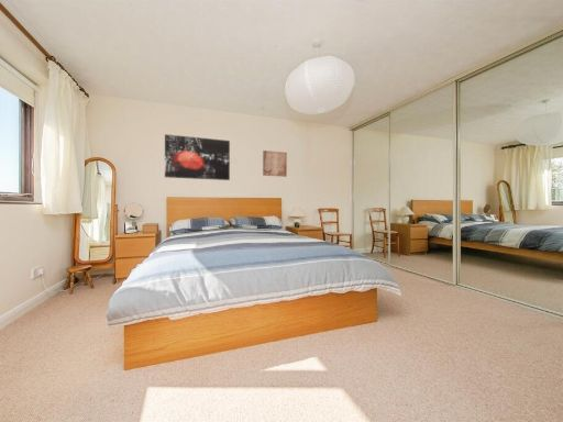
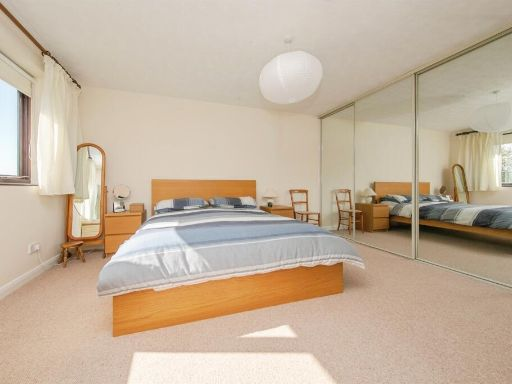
- wall art (275, 164)
- wall art (198, 158)
